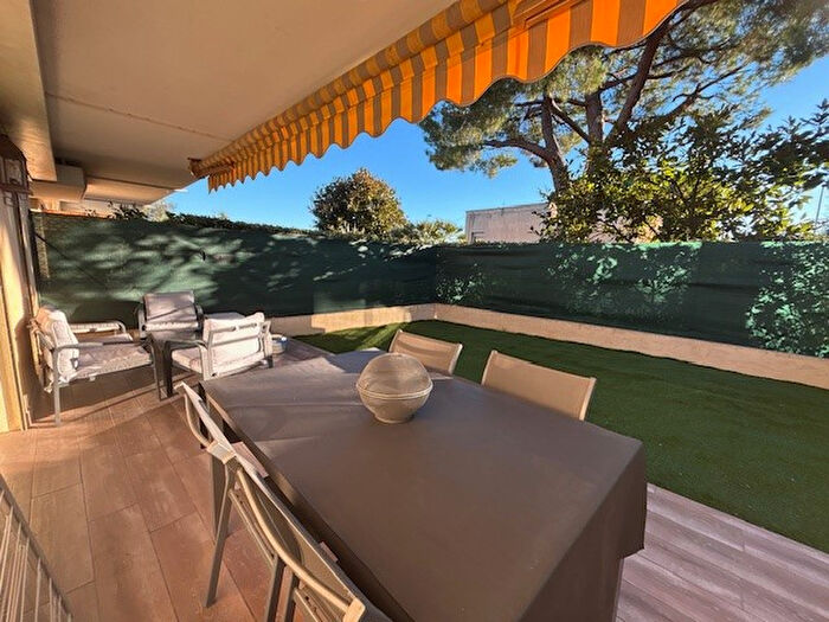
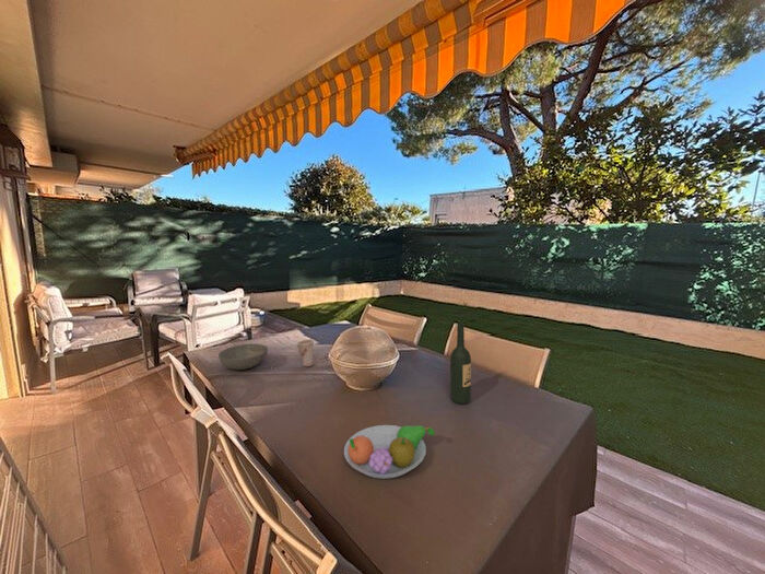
+ bowl (244, 358)
+ cup (305, 353)
+ fruit bowl (388, 440)
+ wine bottle (460, 362)
